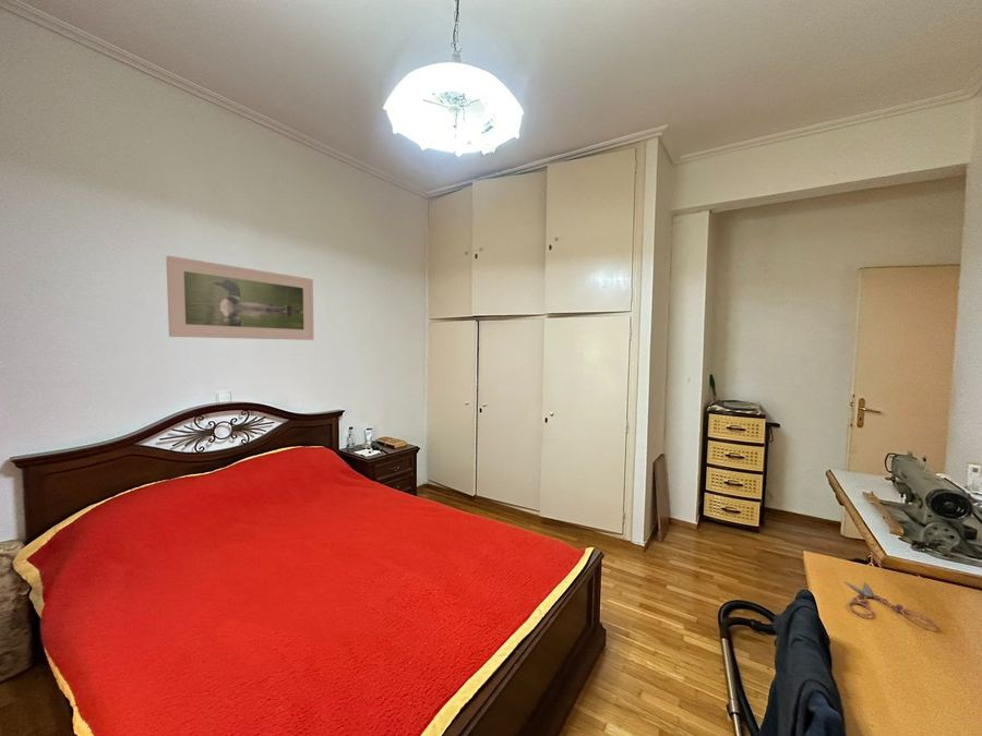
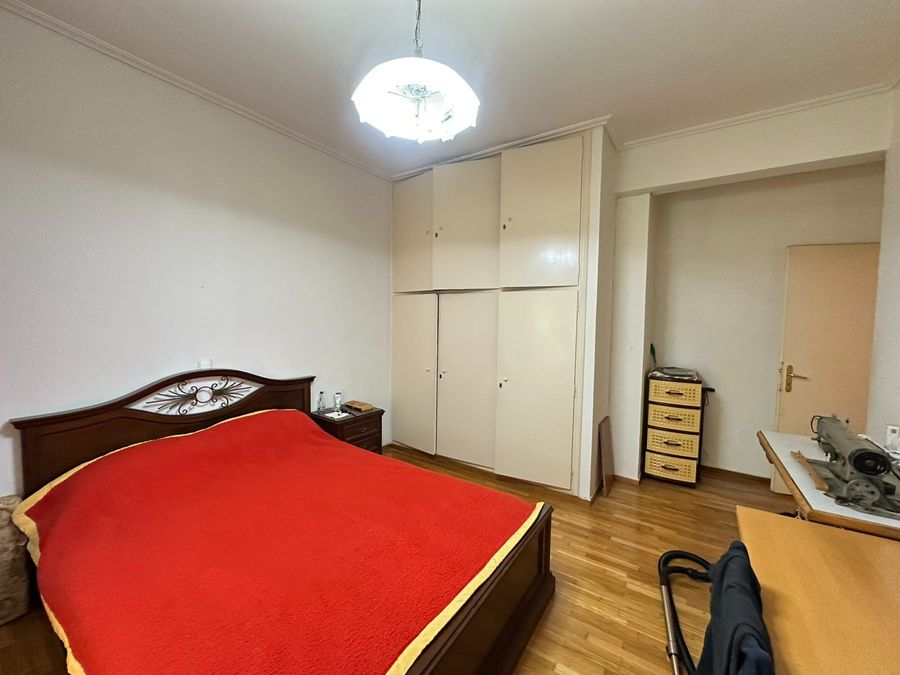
- shears (872, 596)
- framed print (250, 303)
